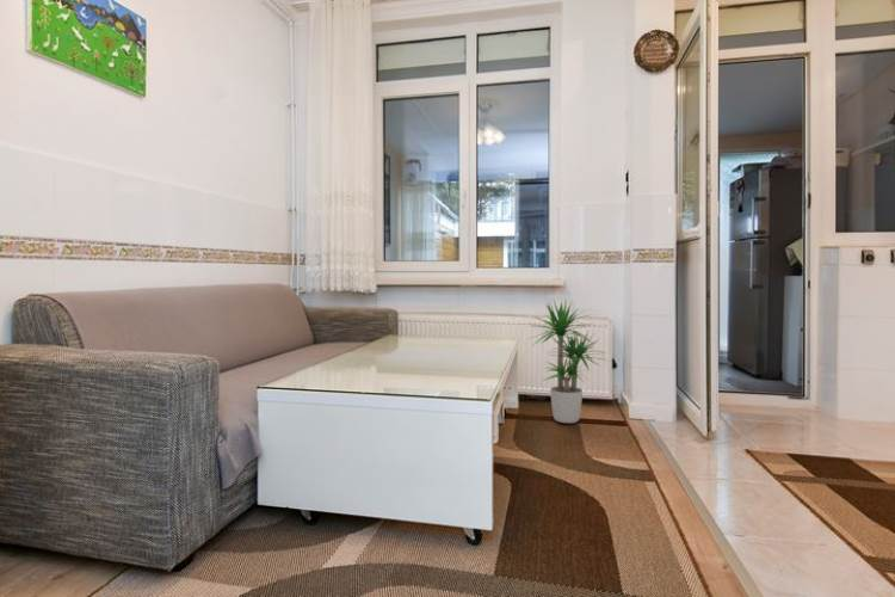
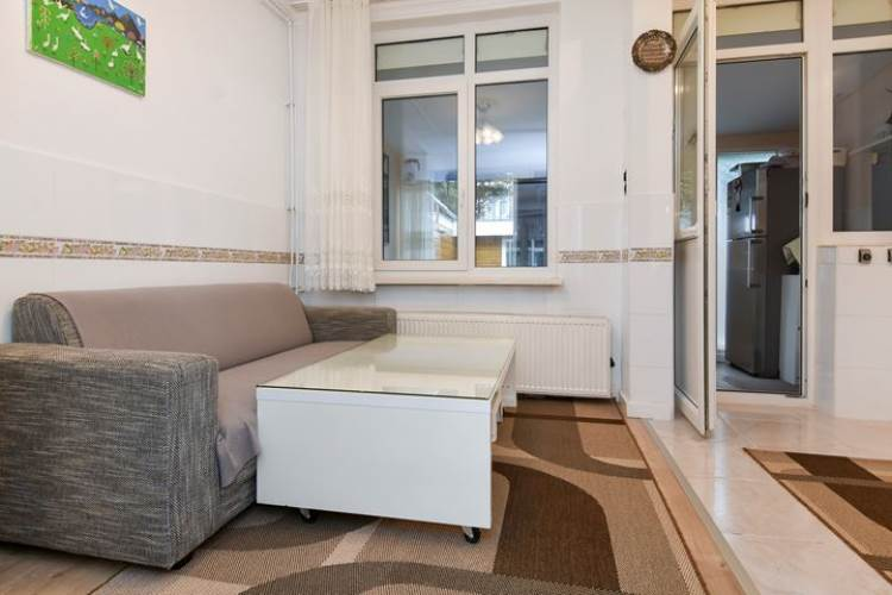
- potted plant (566, 358)
